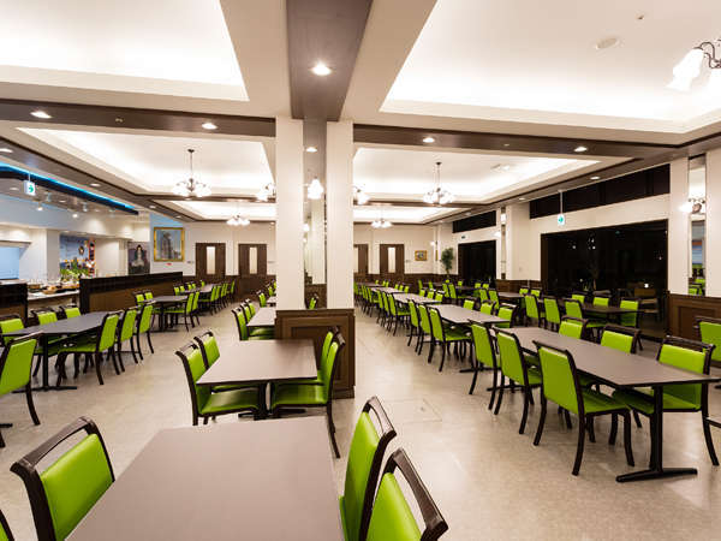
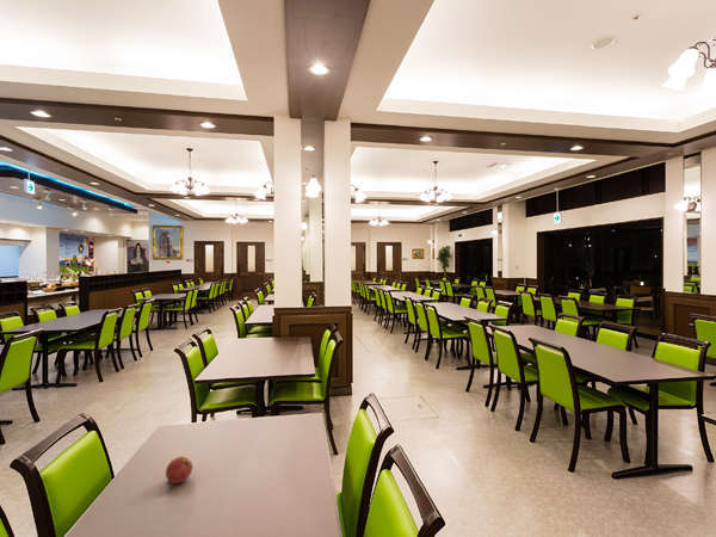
+ fruit (178, 469)
